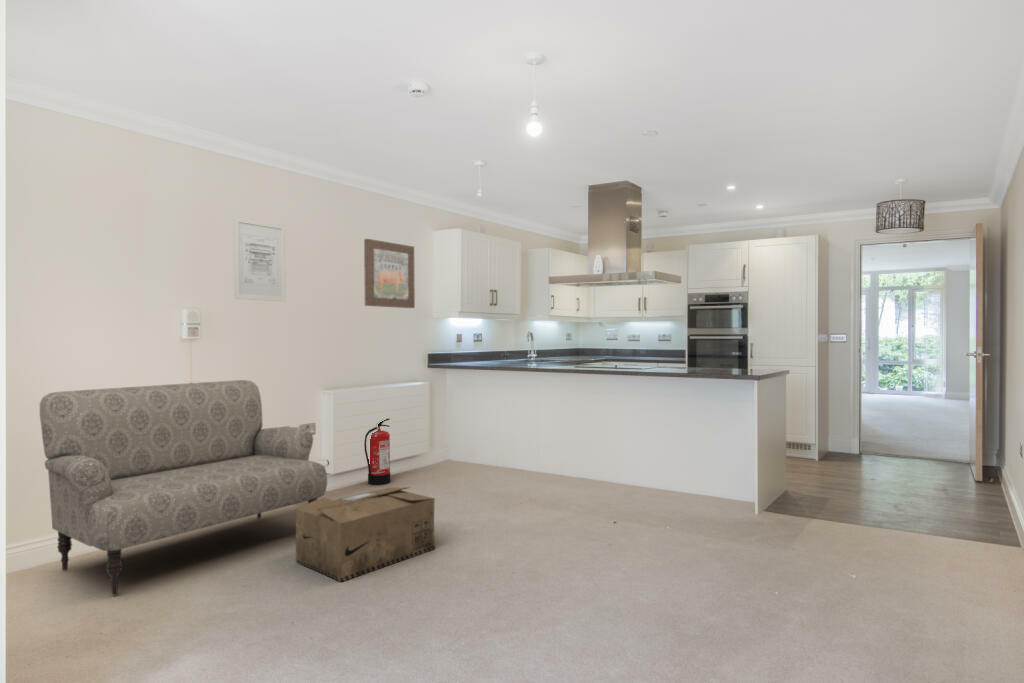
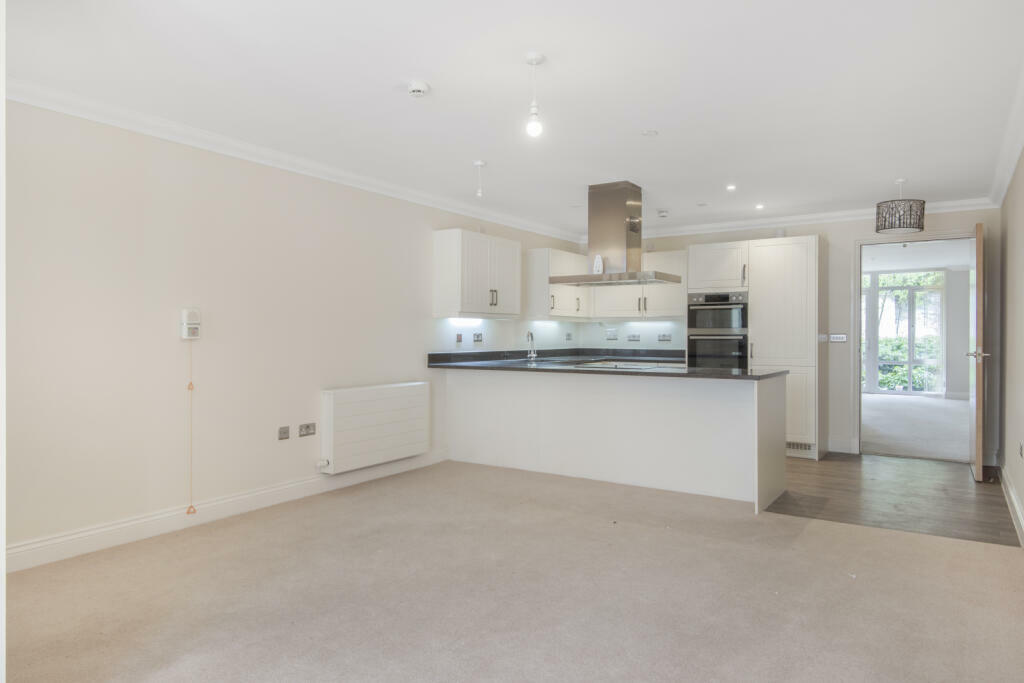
- cardboard box (367, 526)
- wall art (260, 260)
- wall art (390, 274)
- sofa (195, 468)
- fire extinguisher (377, 451)
